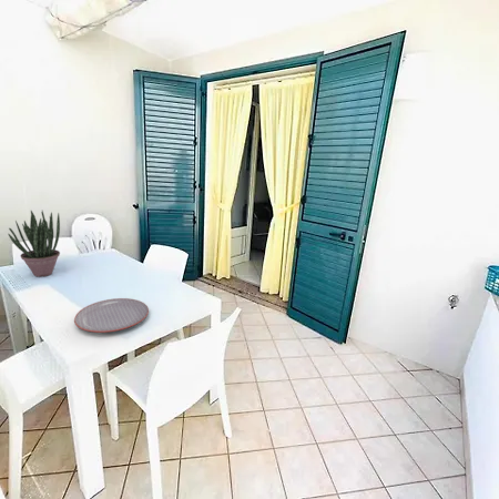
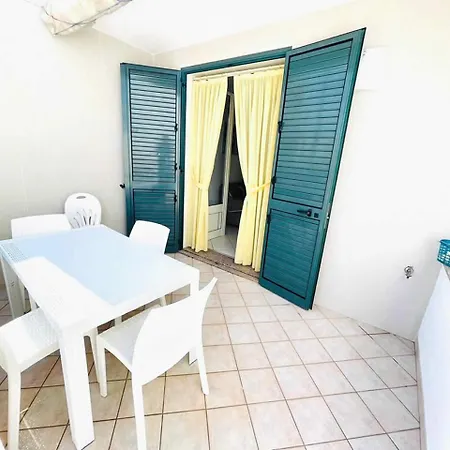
- plate (113, 315)
- potted plant (38, 242)
